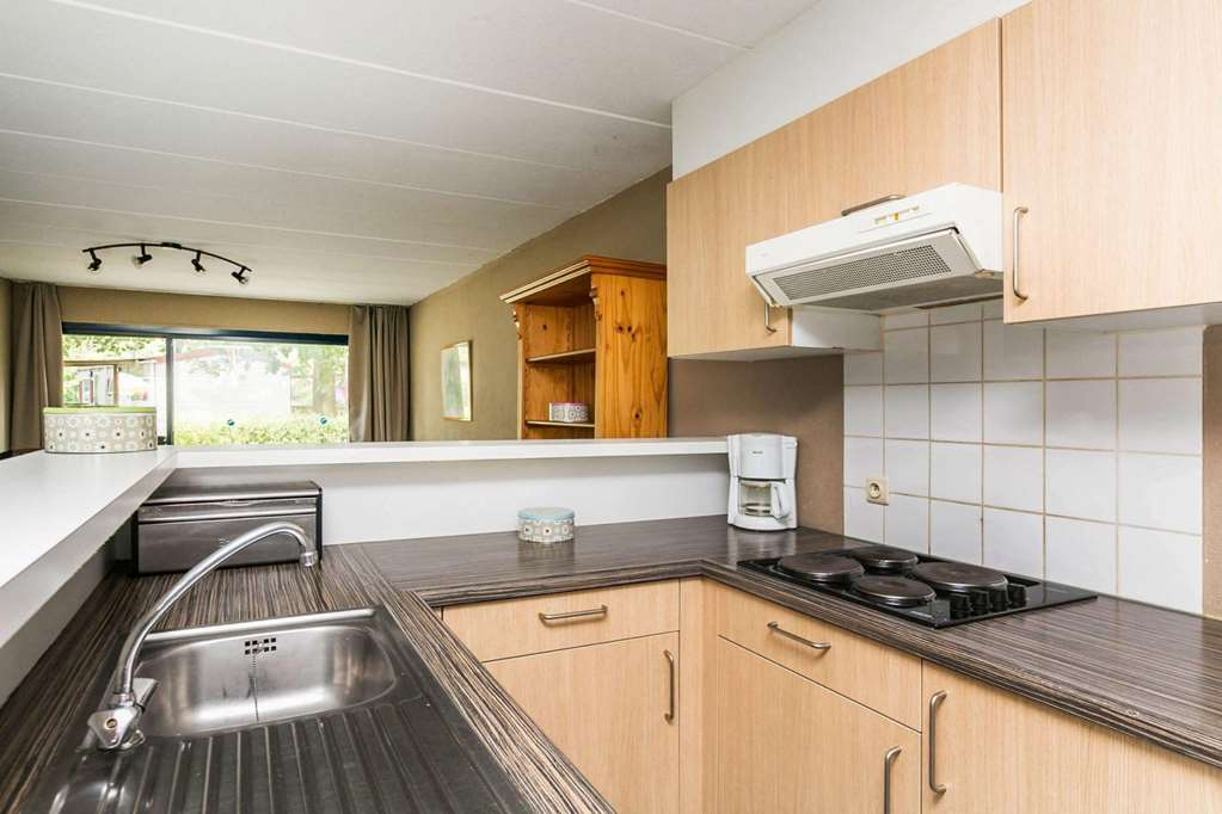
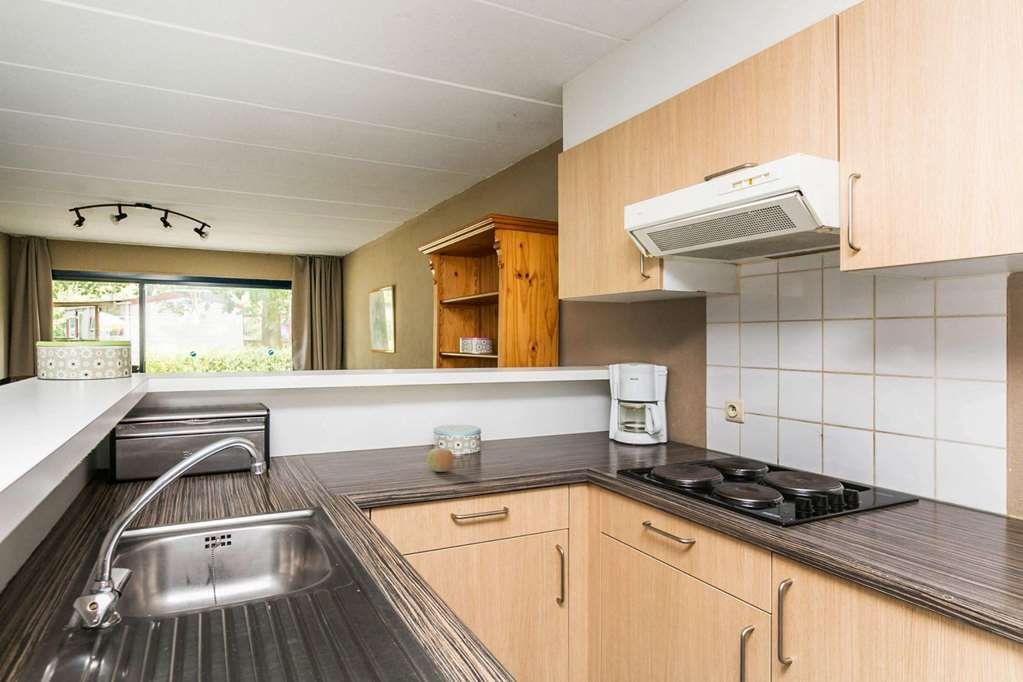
+ fruit (440, 457)
